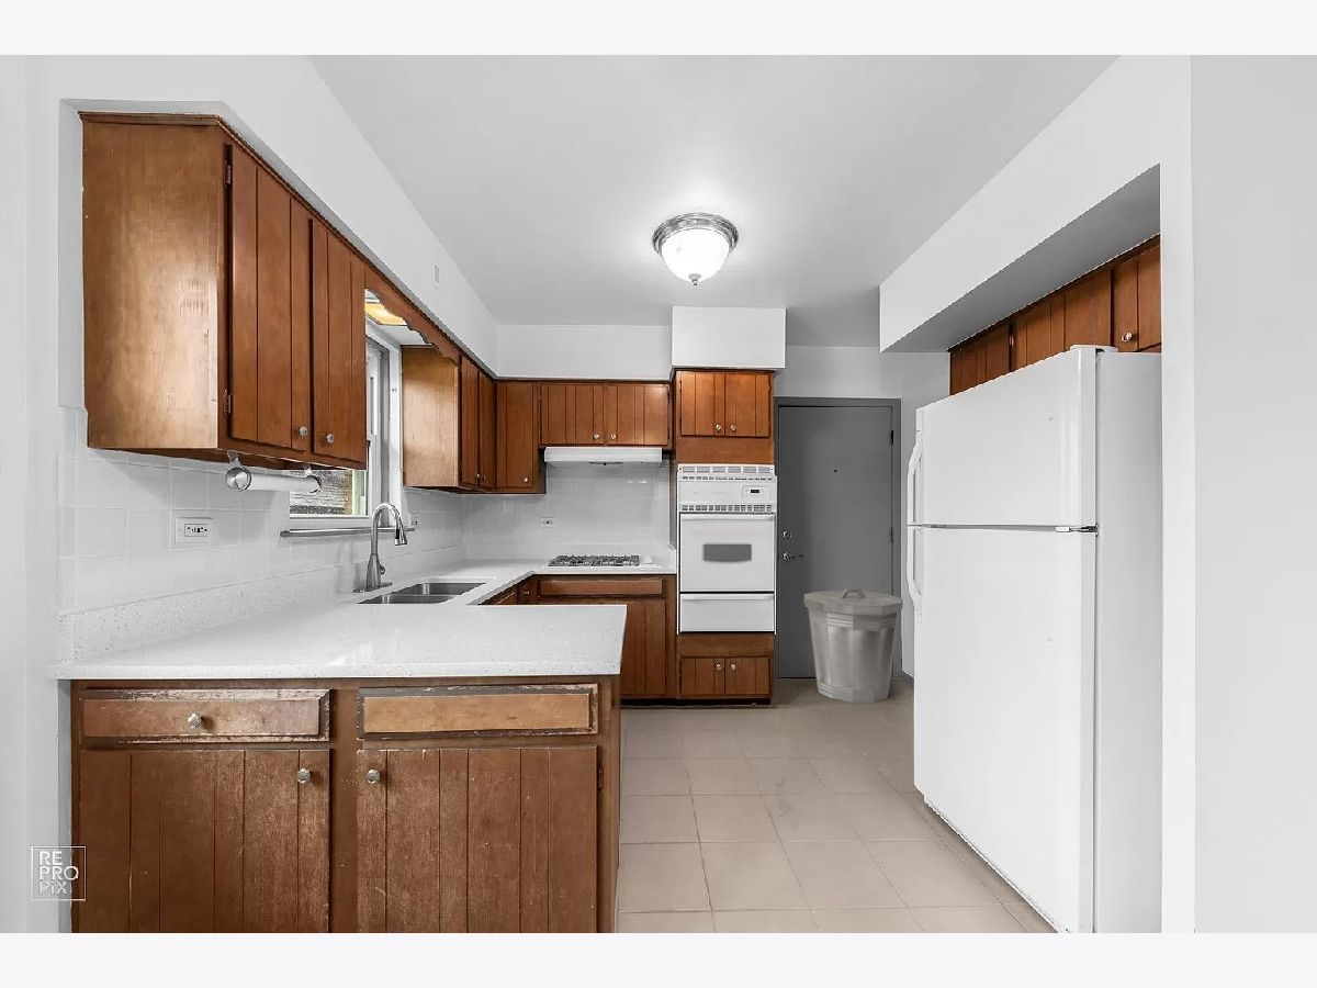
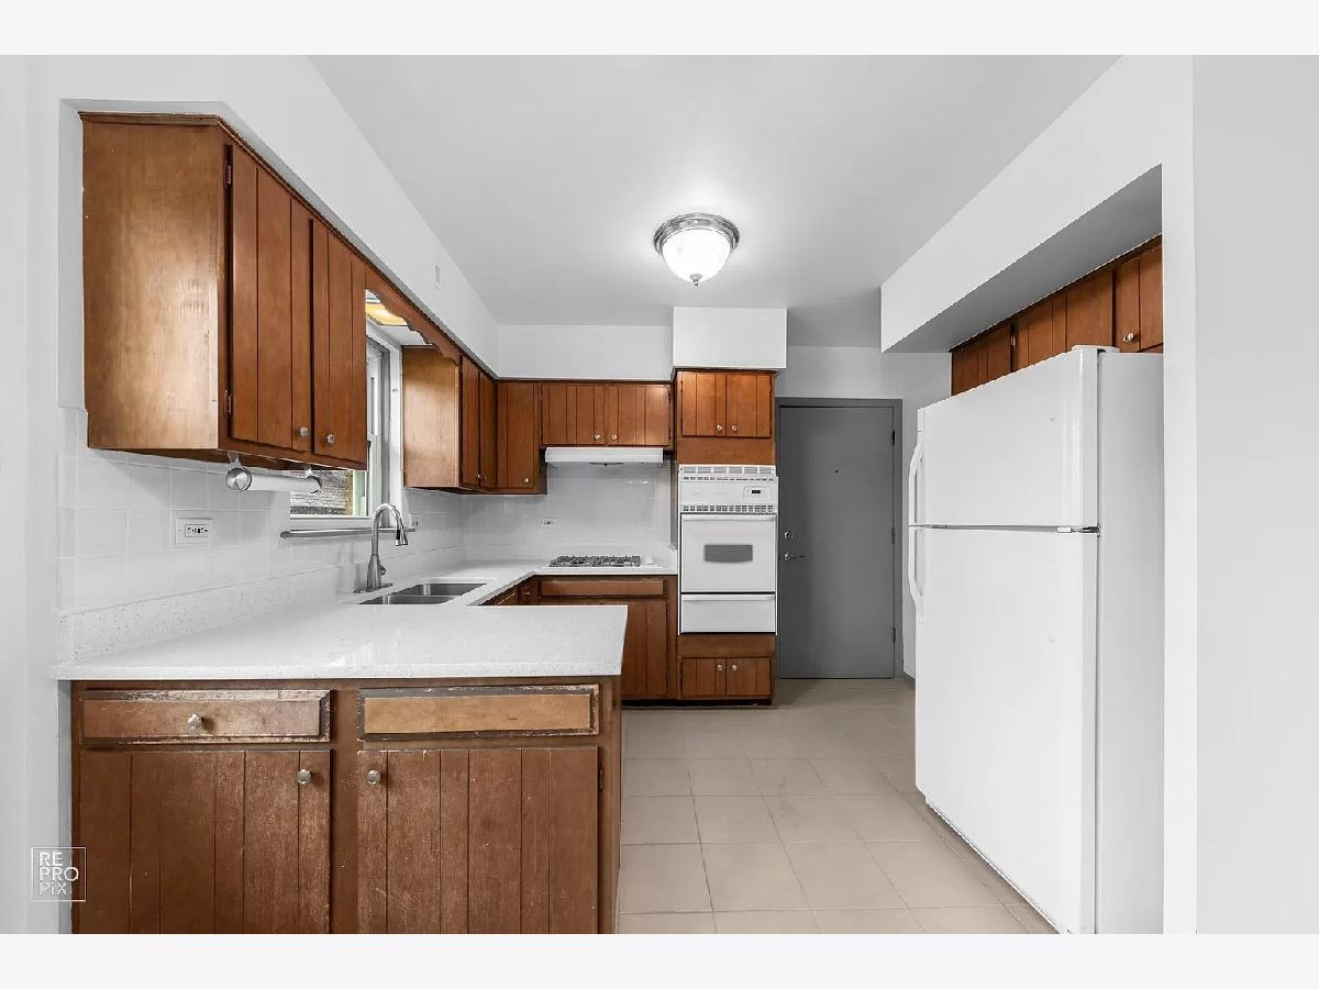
- trash can (852, 639)
